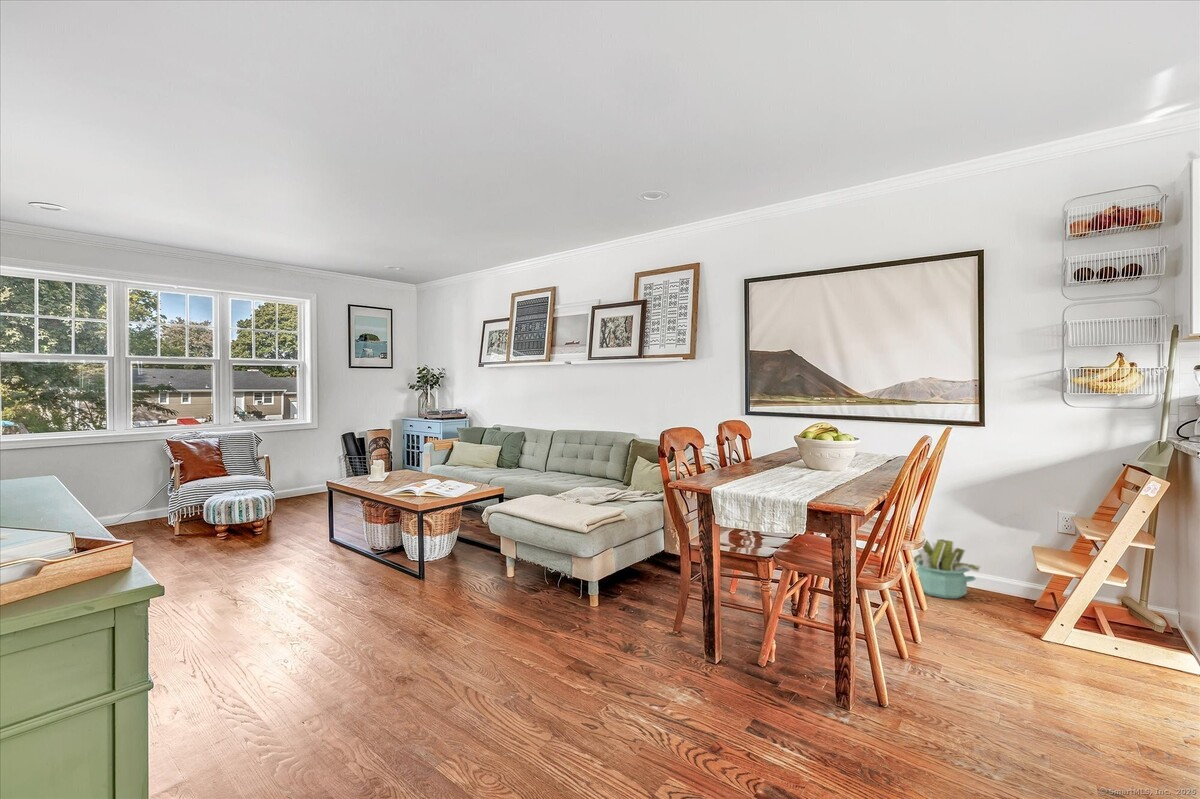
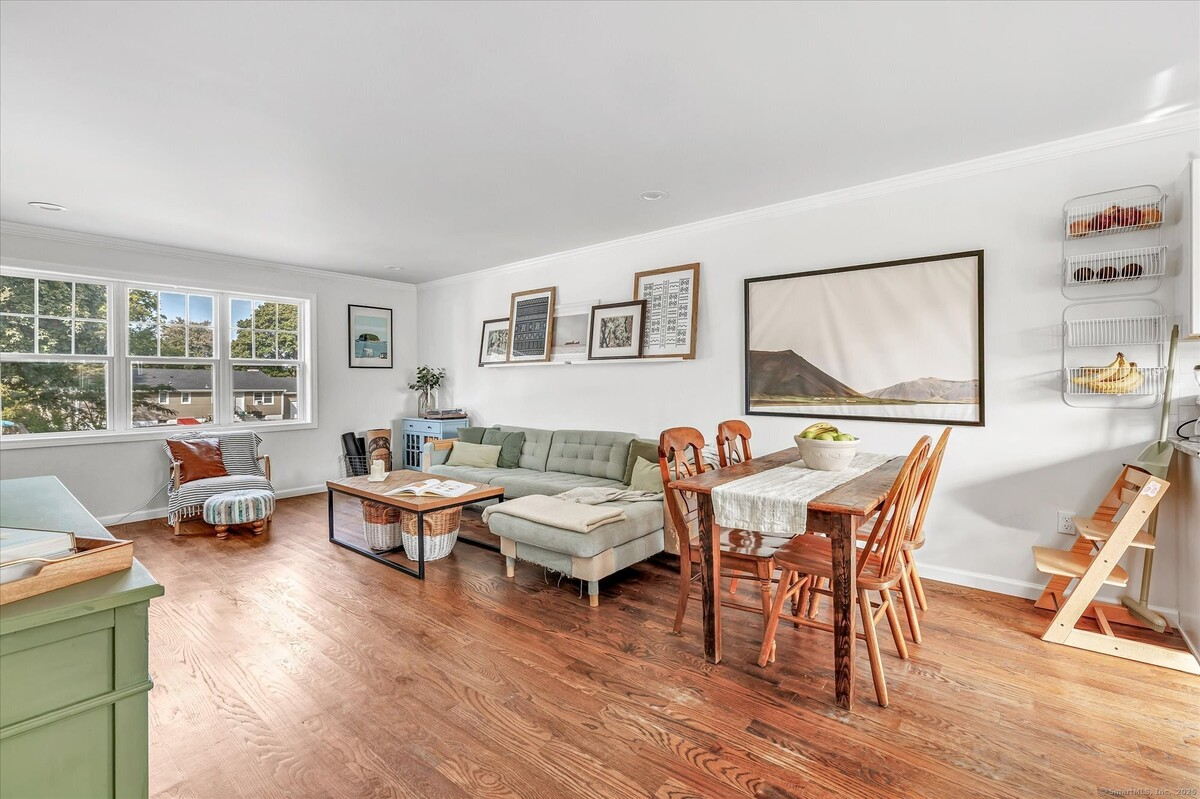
- decorative plant (943, 567)
